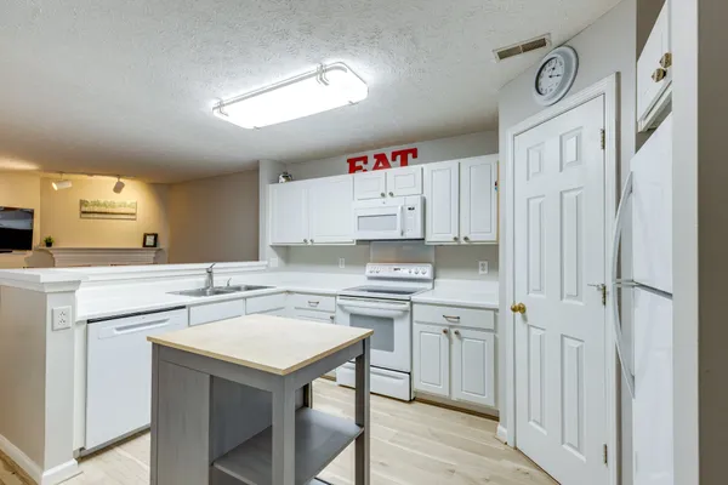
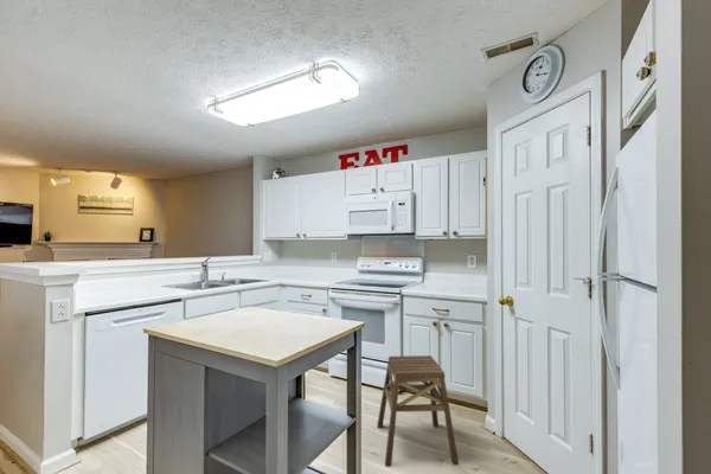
+ stool (414, 404)
